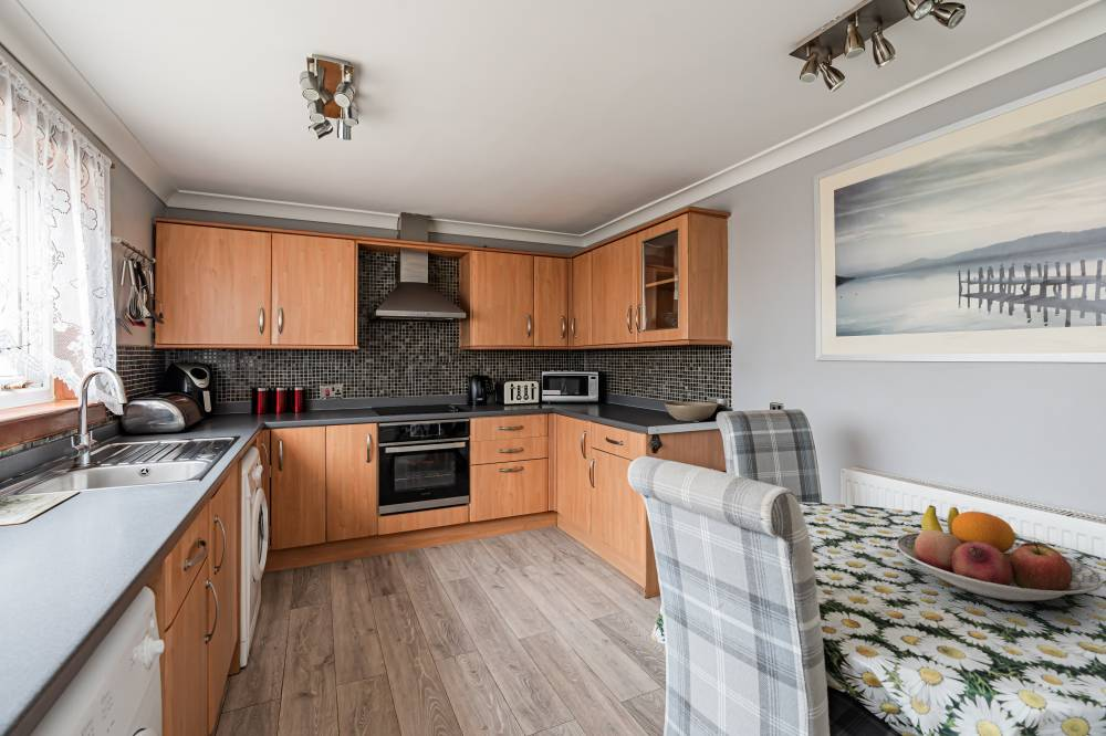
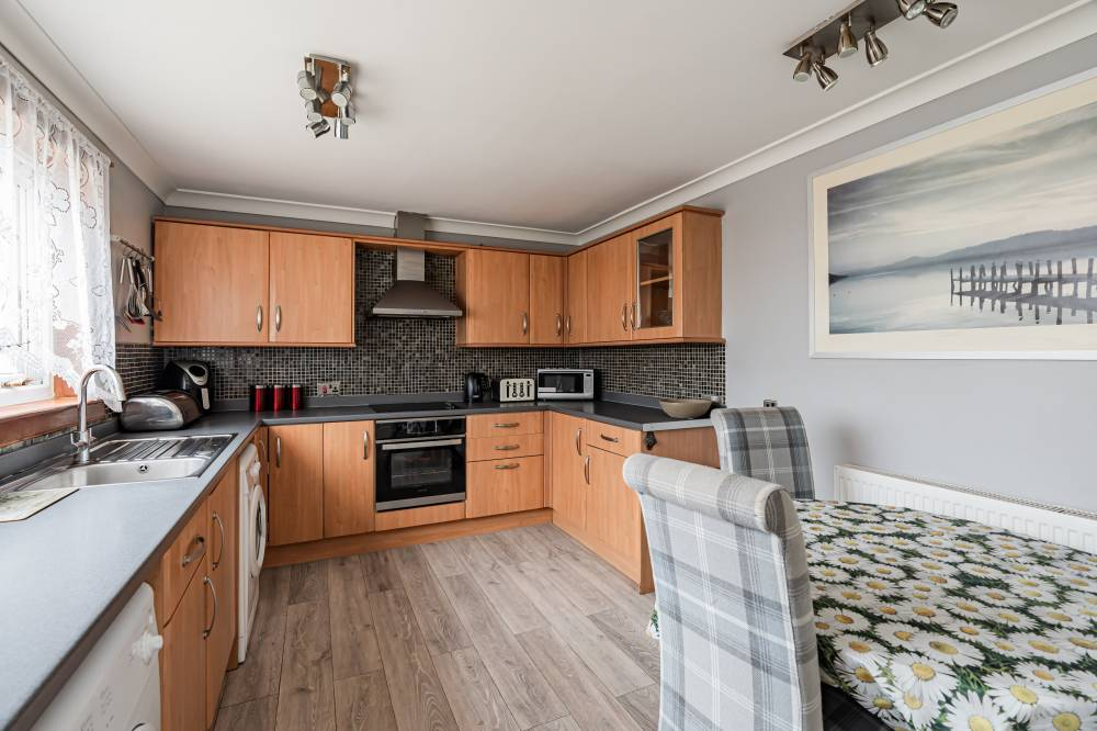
- fruit bowl (989, 550)
